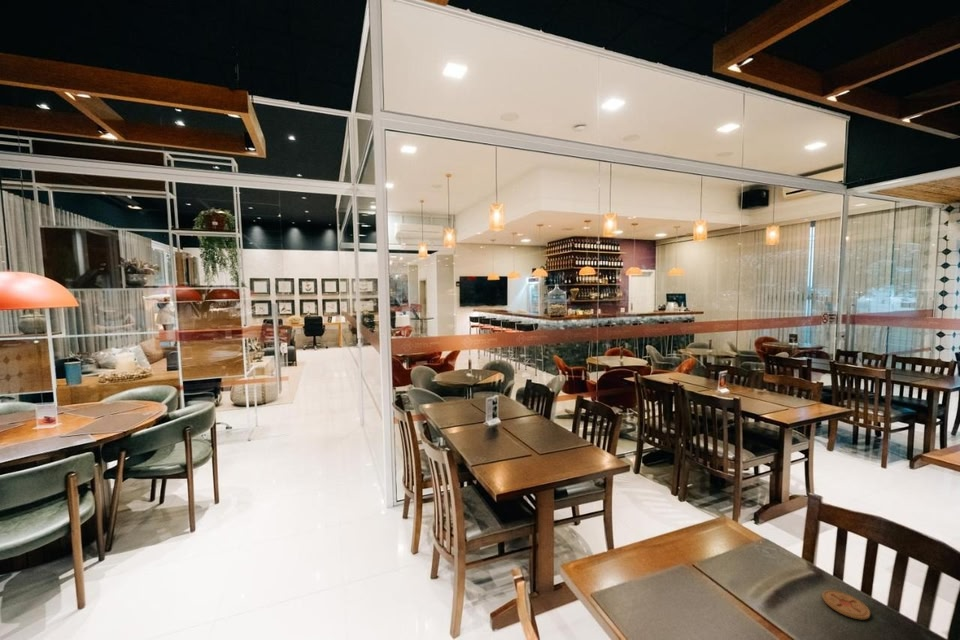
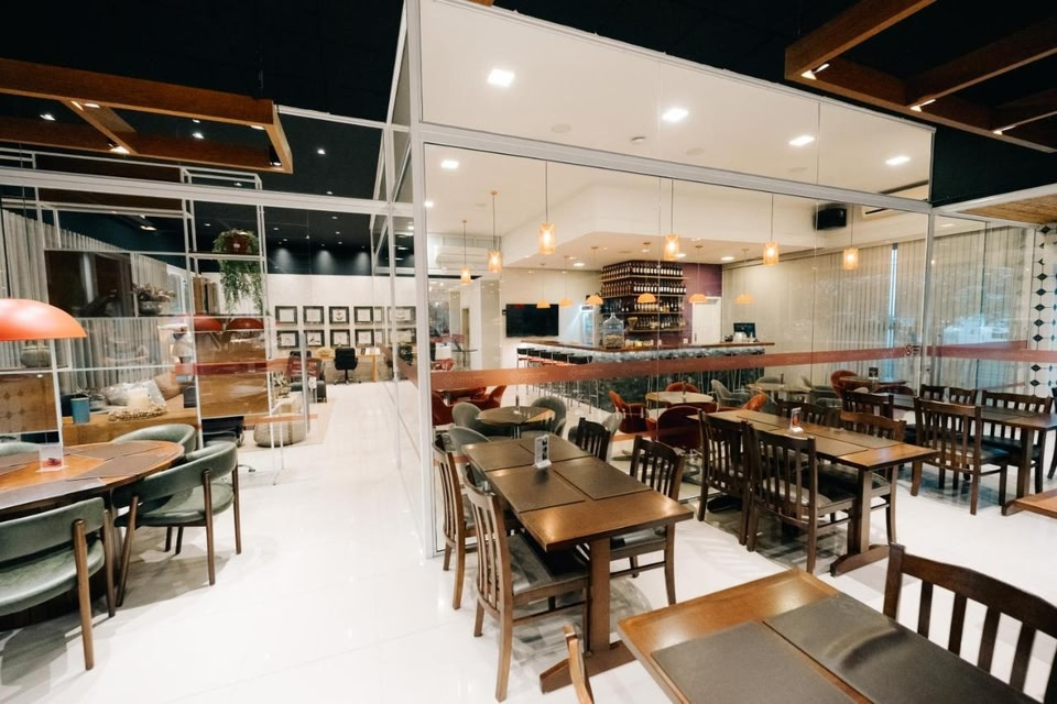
- coaster (845, 604)
